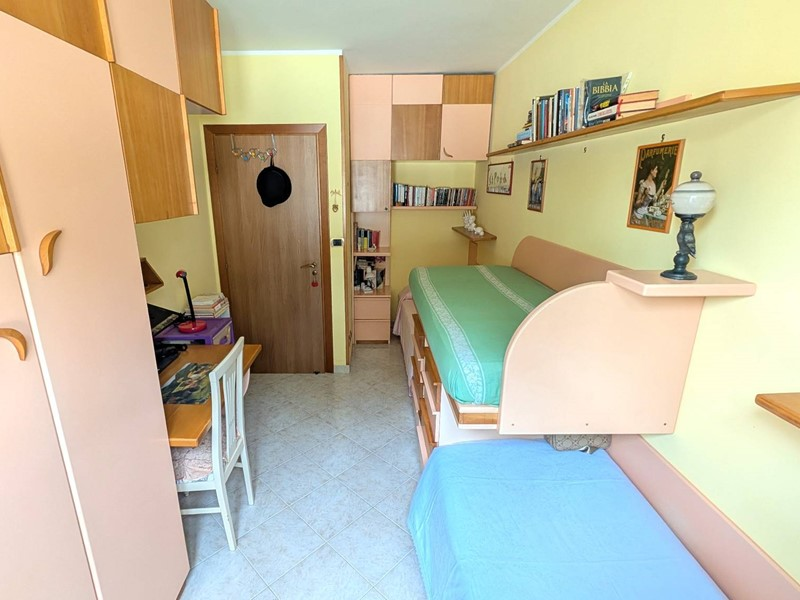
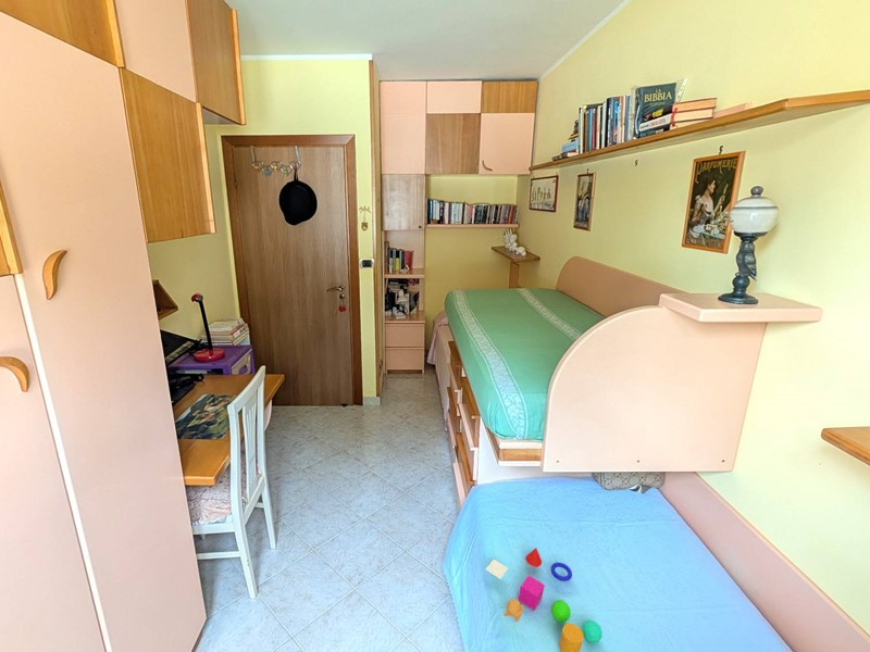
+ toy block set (543, 591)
